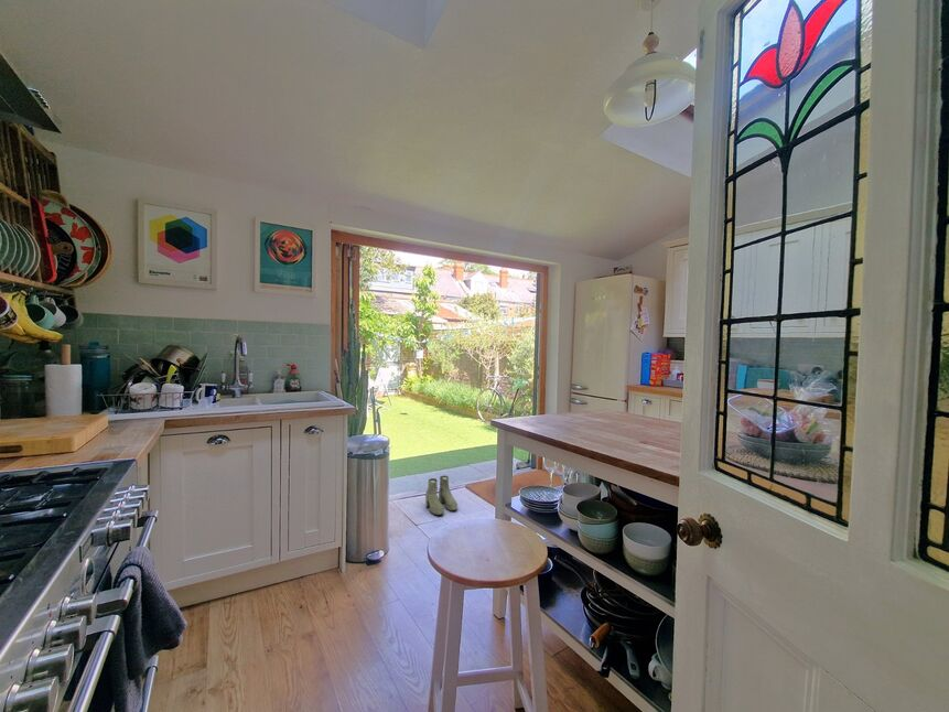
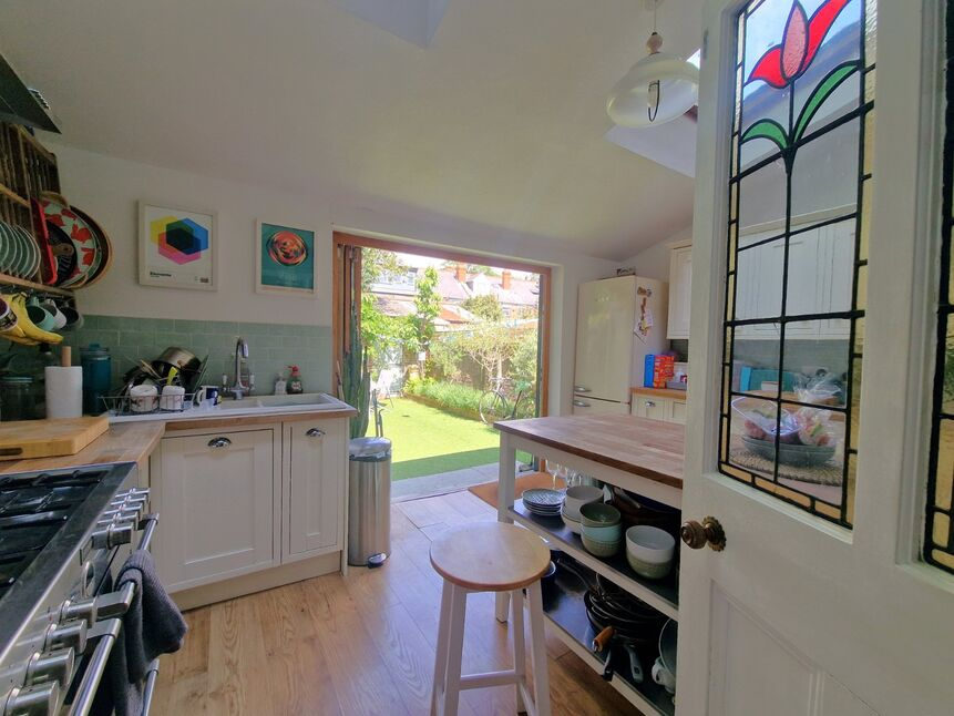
- boots (441, 494)
